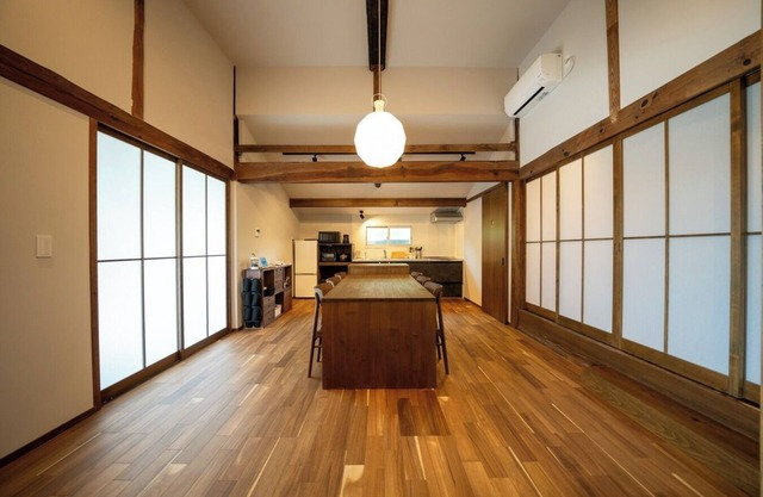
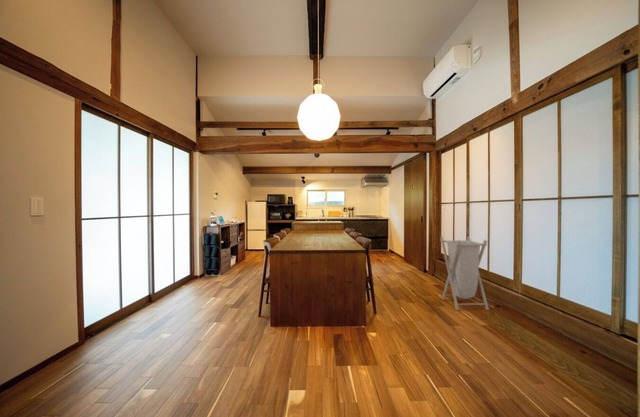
+ laundry hamper (463, 271)
